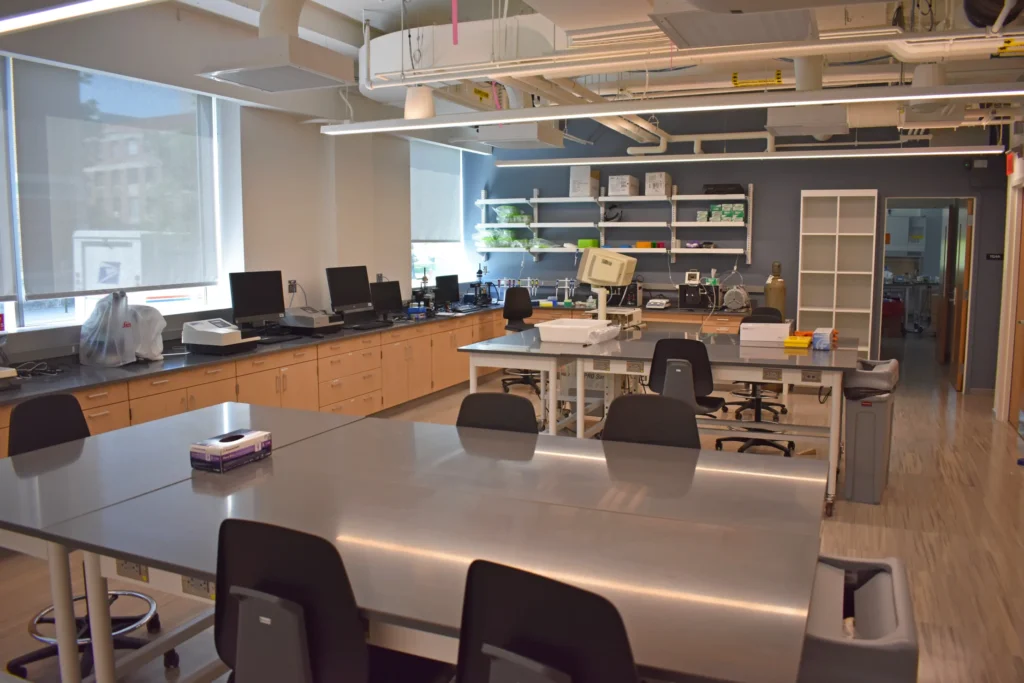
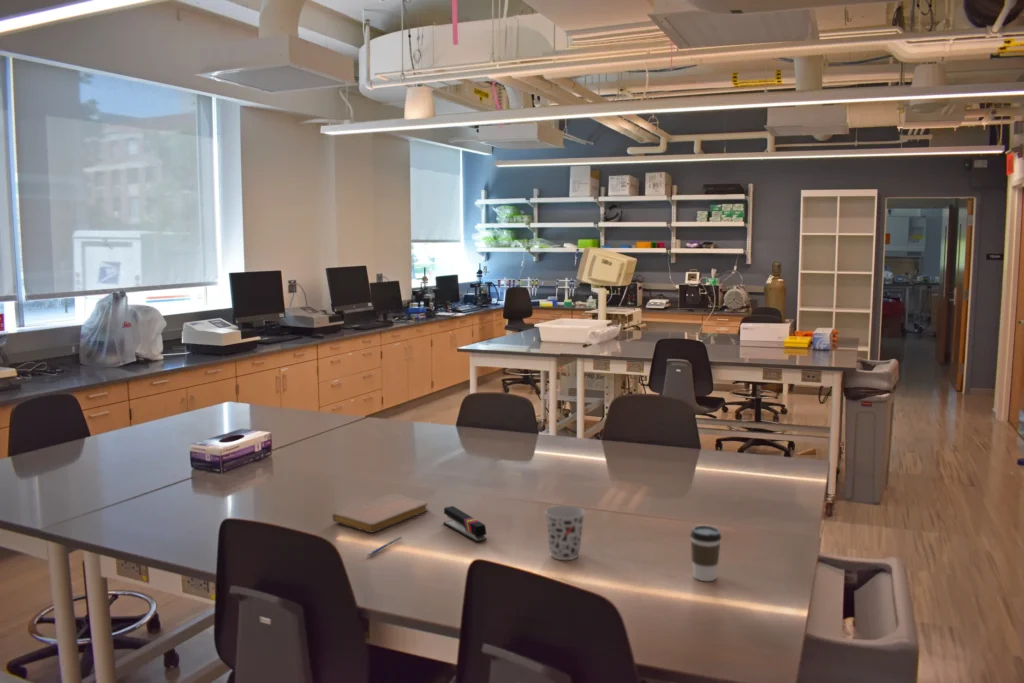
+ cup (564, 533)
+ stapler (464, 523)
+ pen (385, 545)
+ notebook (381, 511)
+ coffee cup (705, 553)
